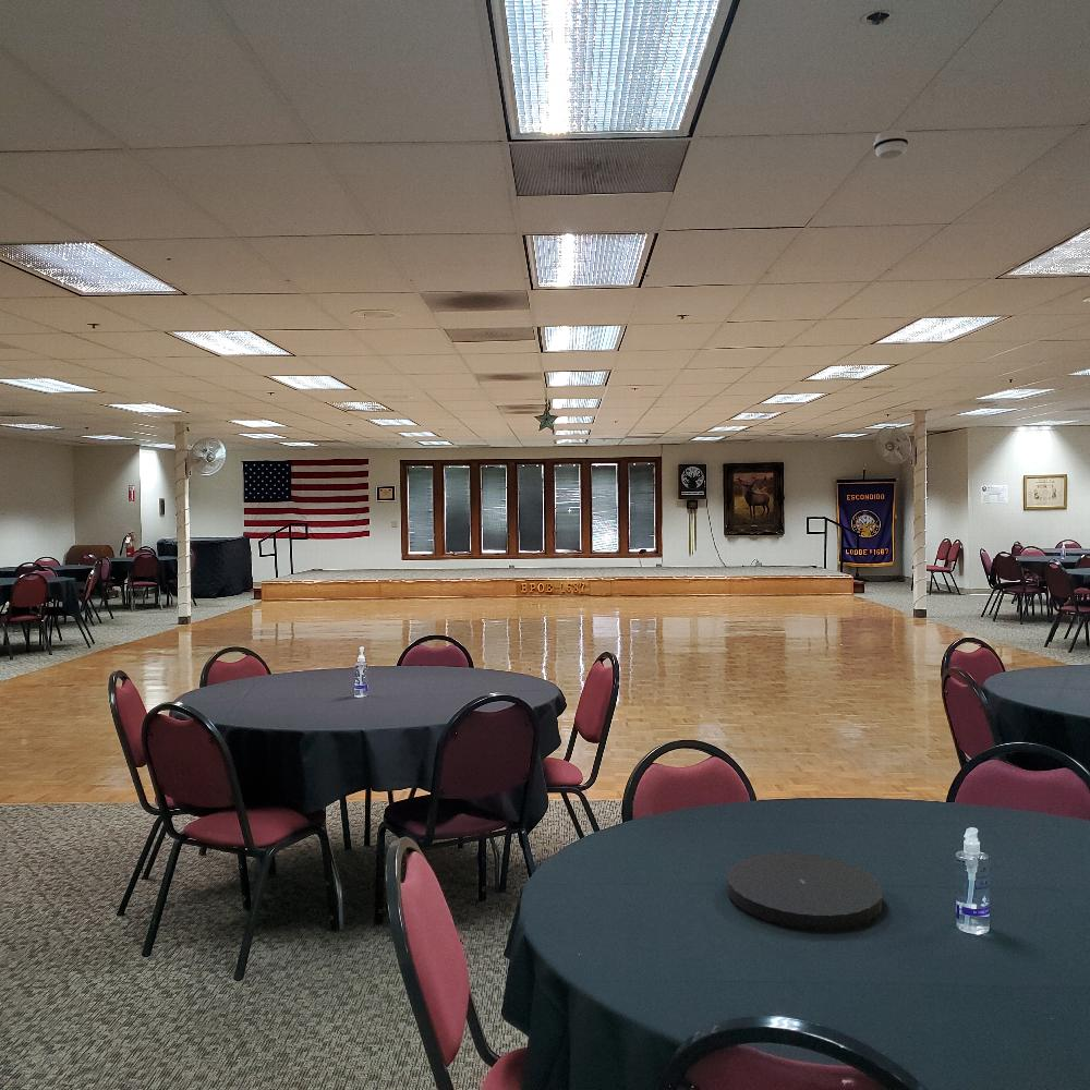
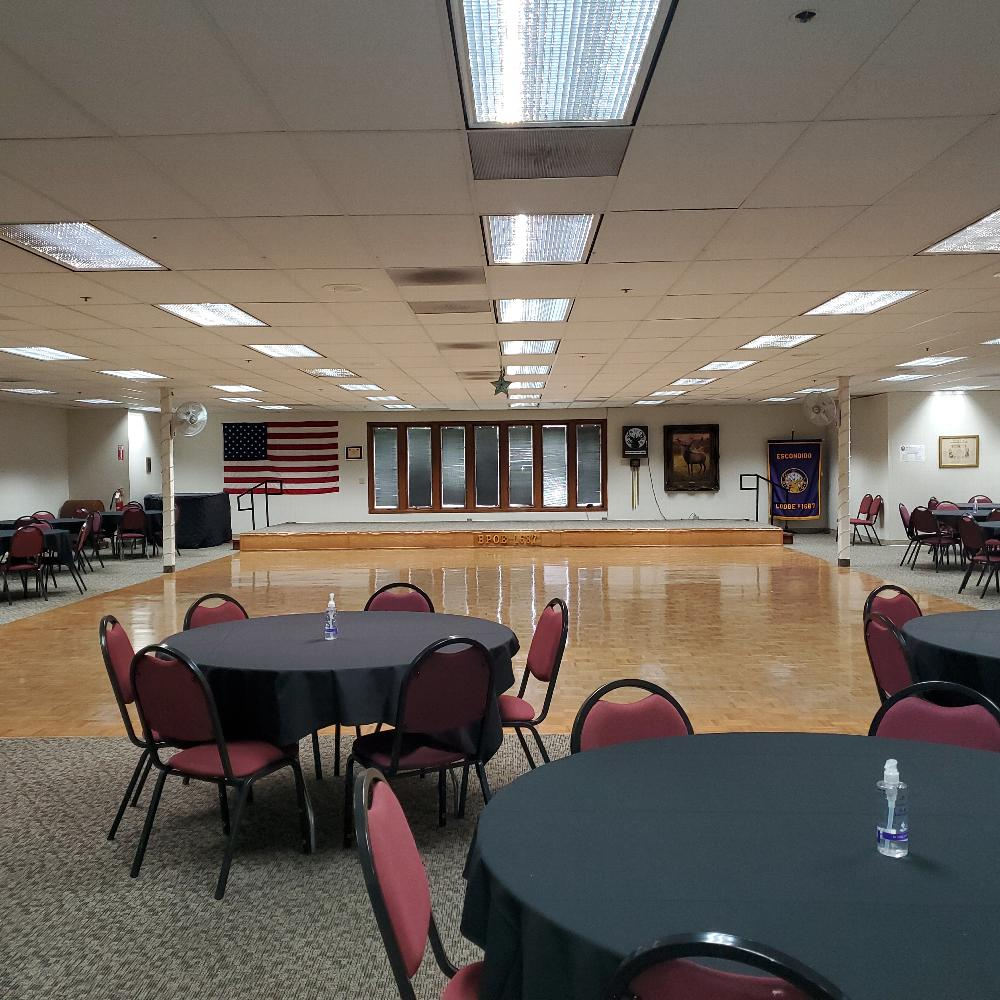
- smoke detector (891, 144)
- plate (802, 888)
